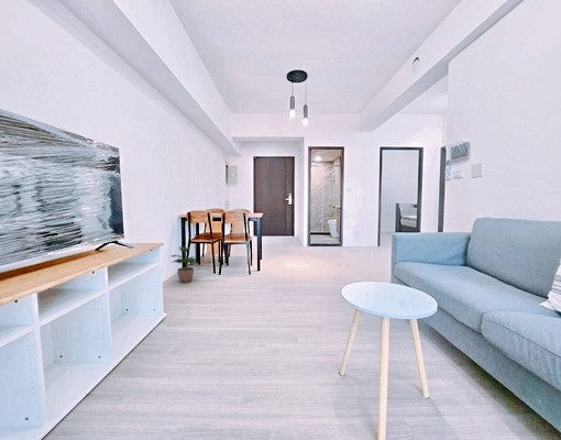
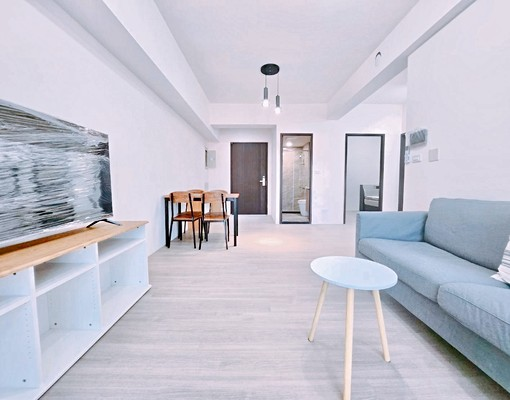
- potted plant (186, 263)
